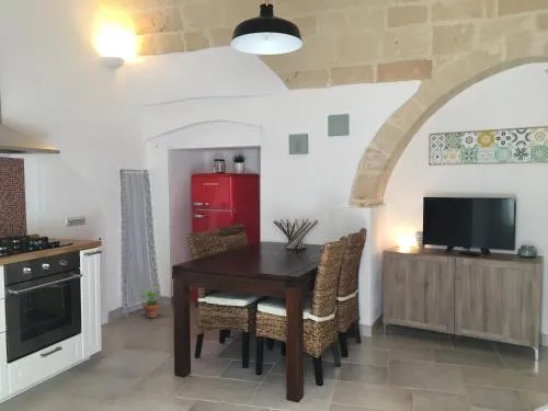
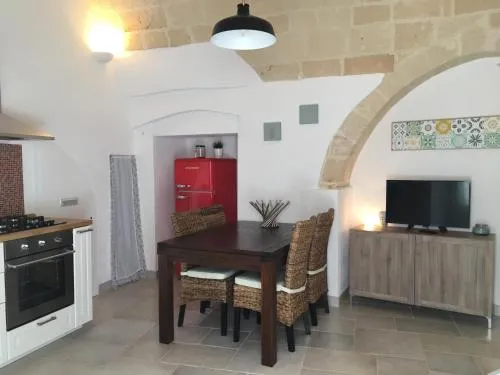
- potted plant (148, 301)
